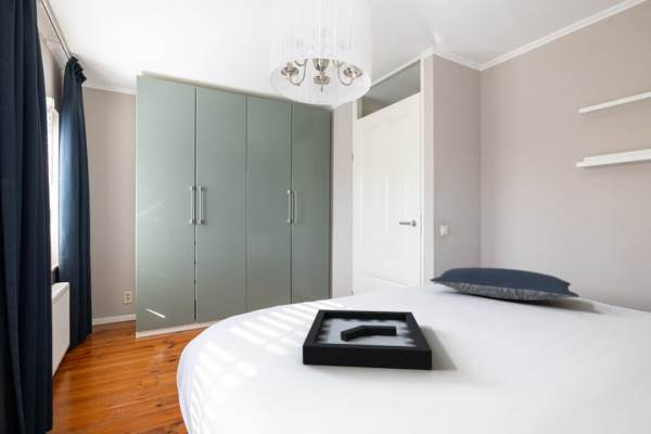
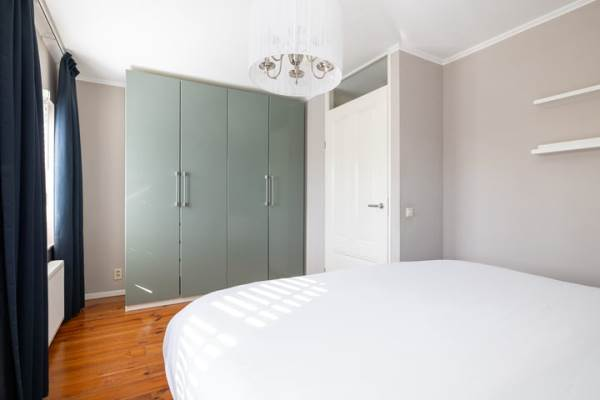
- pillow (499, 282)
- decorative tray (365, 333)
